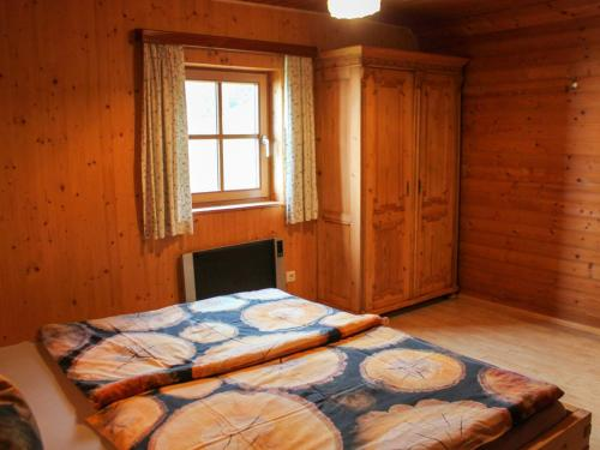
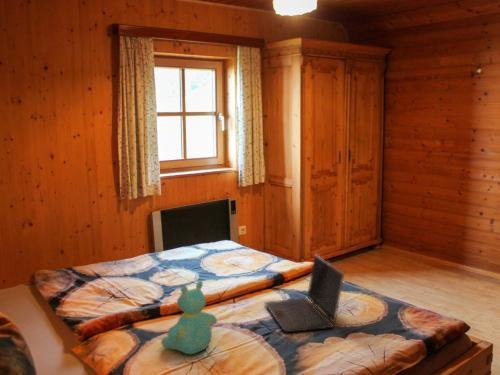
+ teddy bear (186, 315)
+ laptop computer (308, 290)
